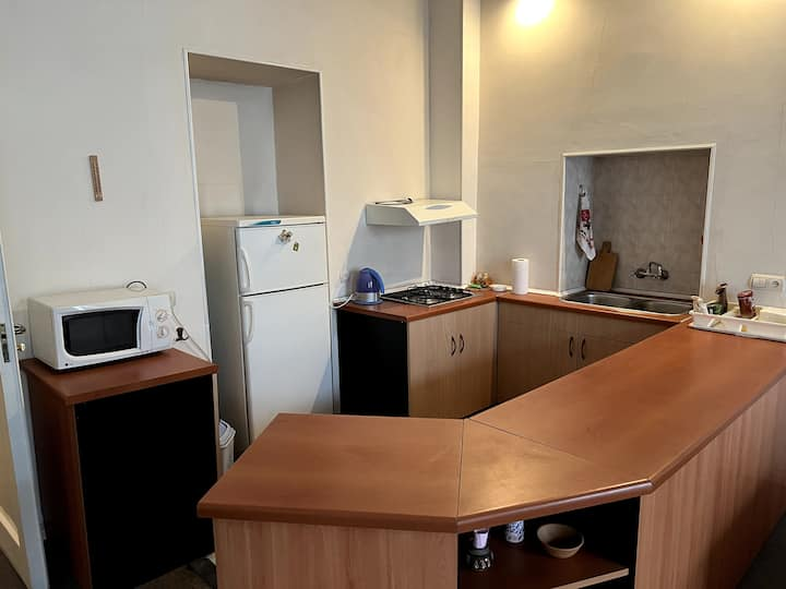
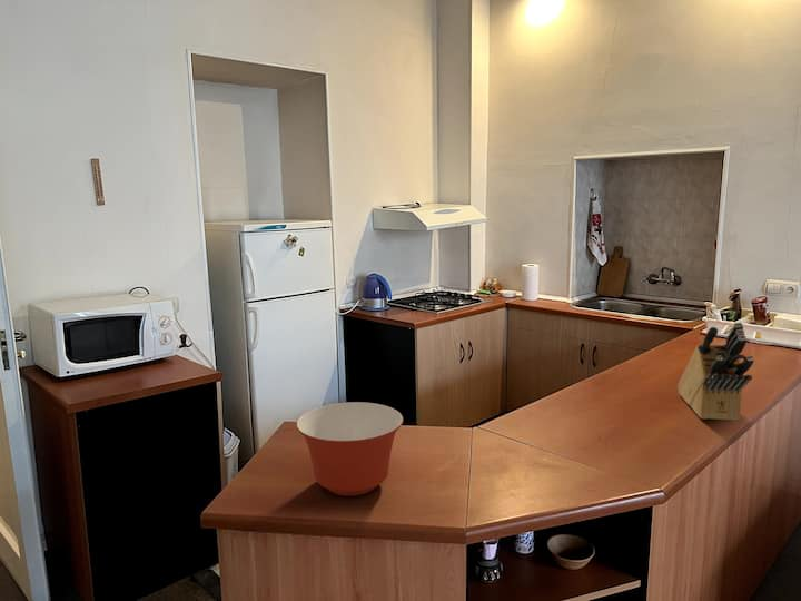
+ knife block (713, 363)
+ mixing bowl (350, 451)
